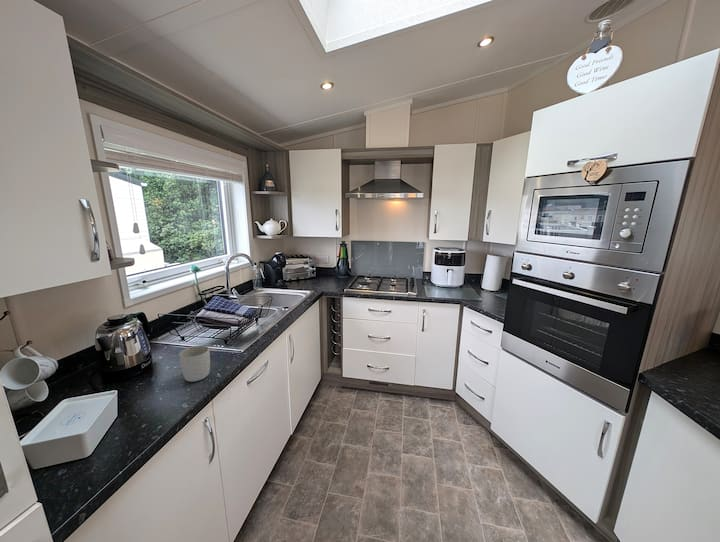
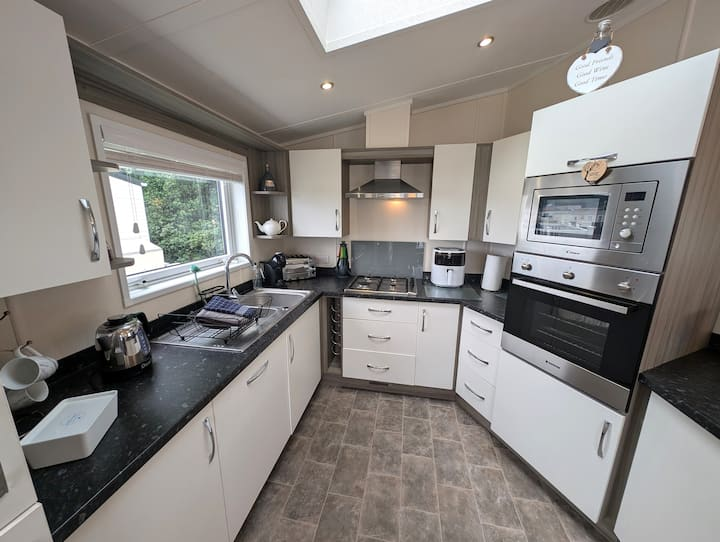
- mug (197, 361)
